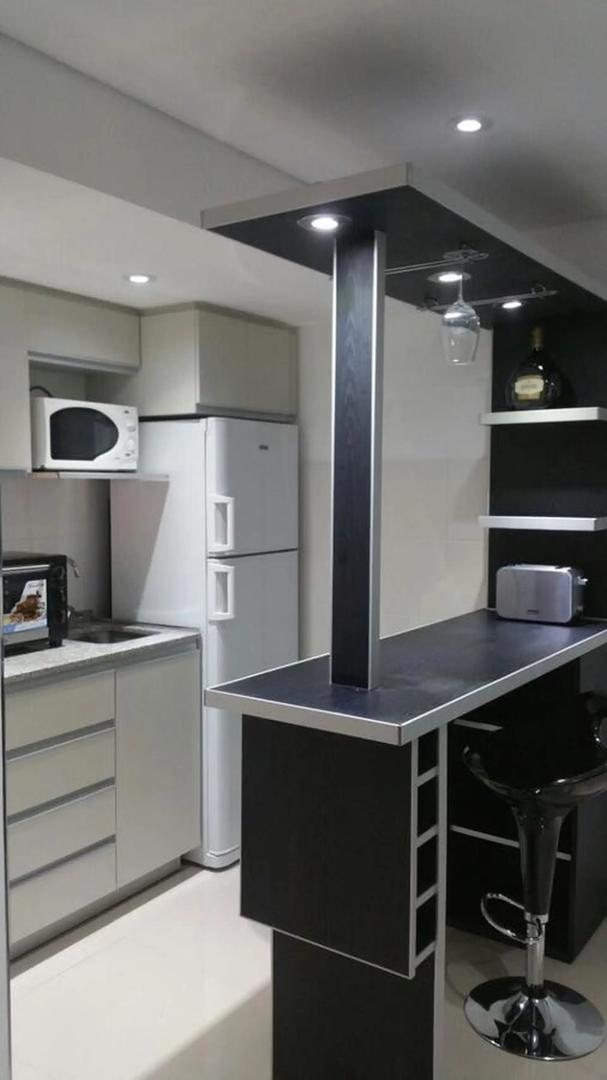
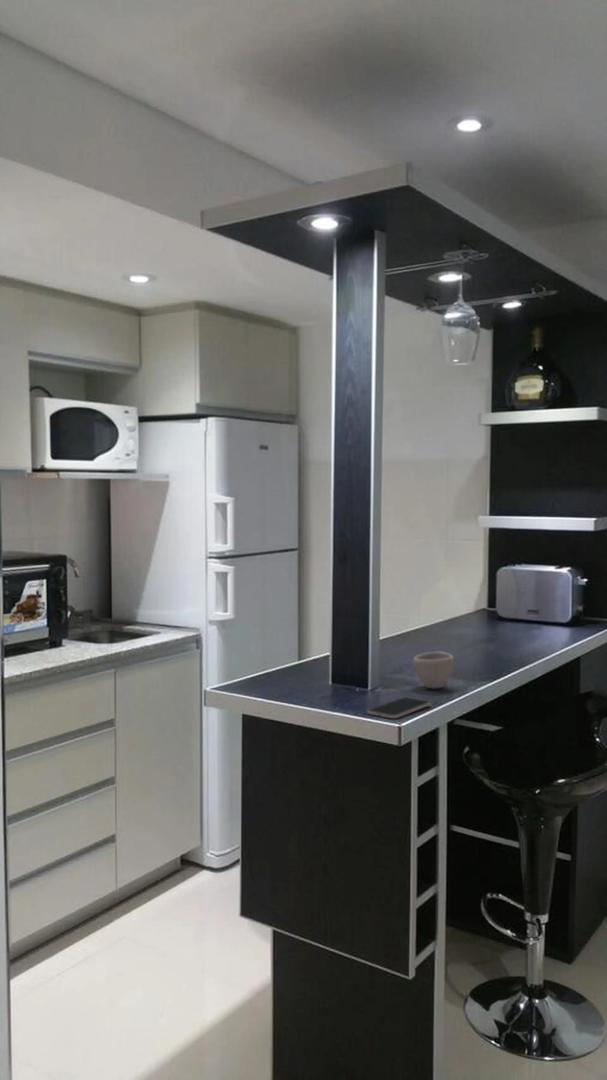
+ smartphone (399, 707)
+ cup (435, 669)
